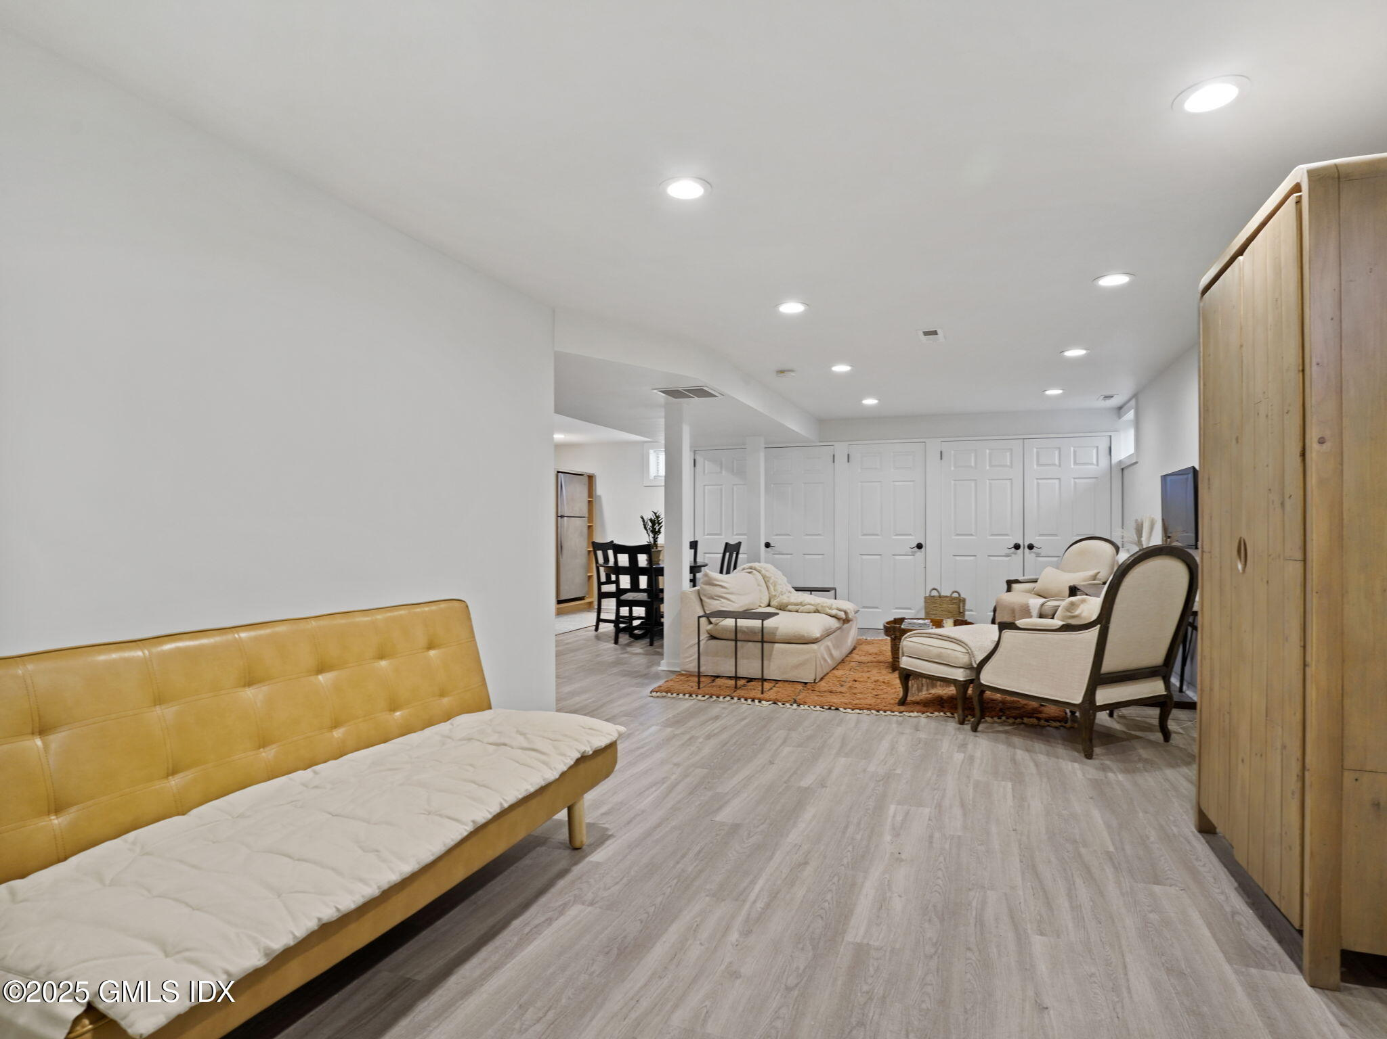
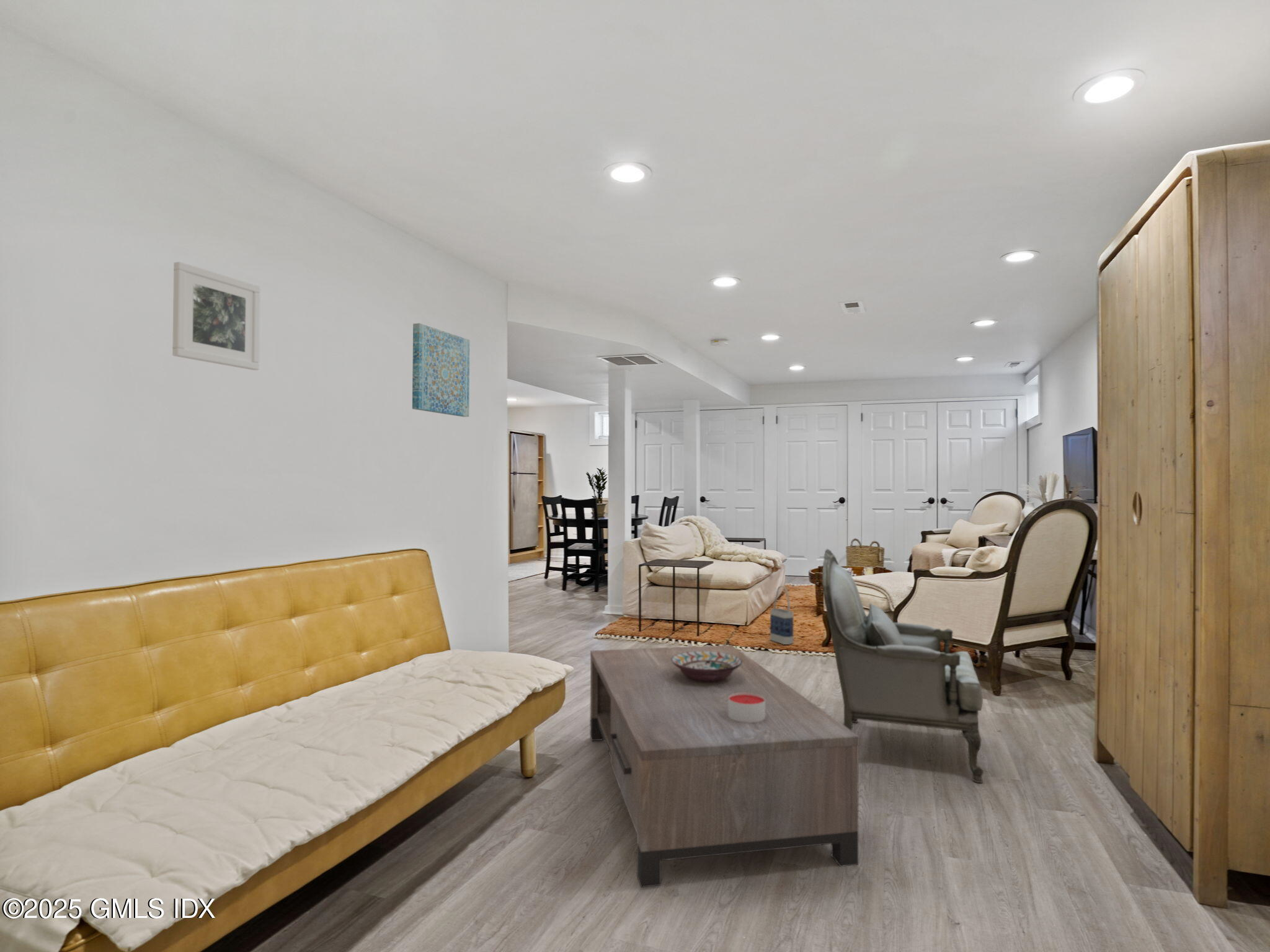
+ decorative bowl (706, 668)
+ bag (781, 614)
+ coffee table (697, 736)
+ candle (746, 706)
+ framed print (219, 319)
+ wall art (442, 372)
+ armchair (898, 648)
